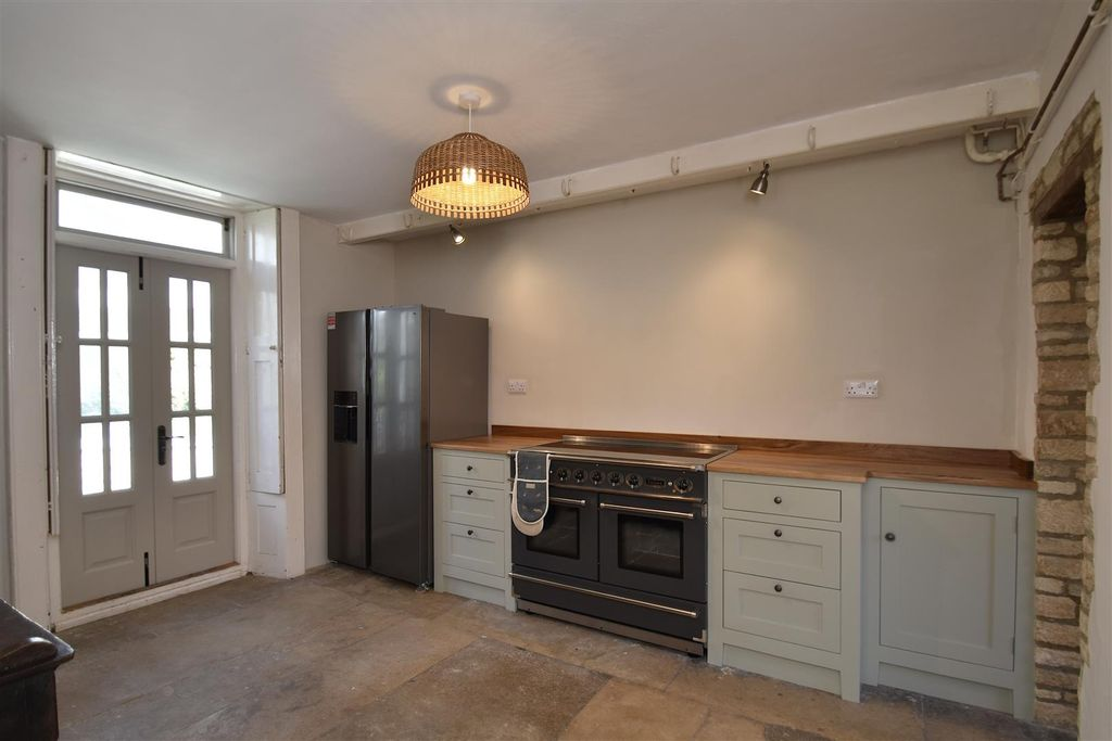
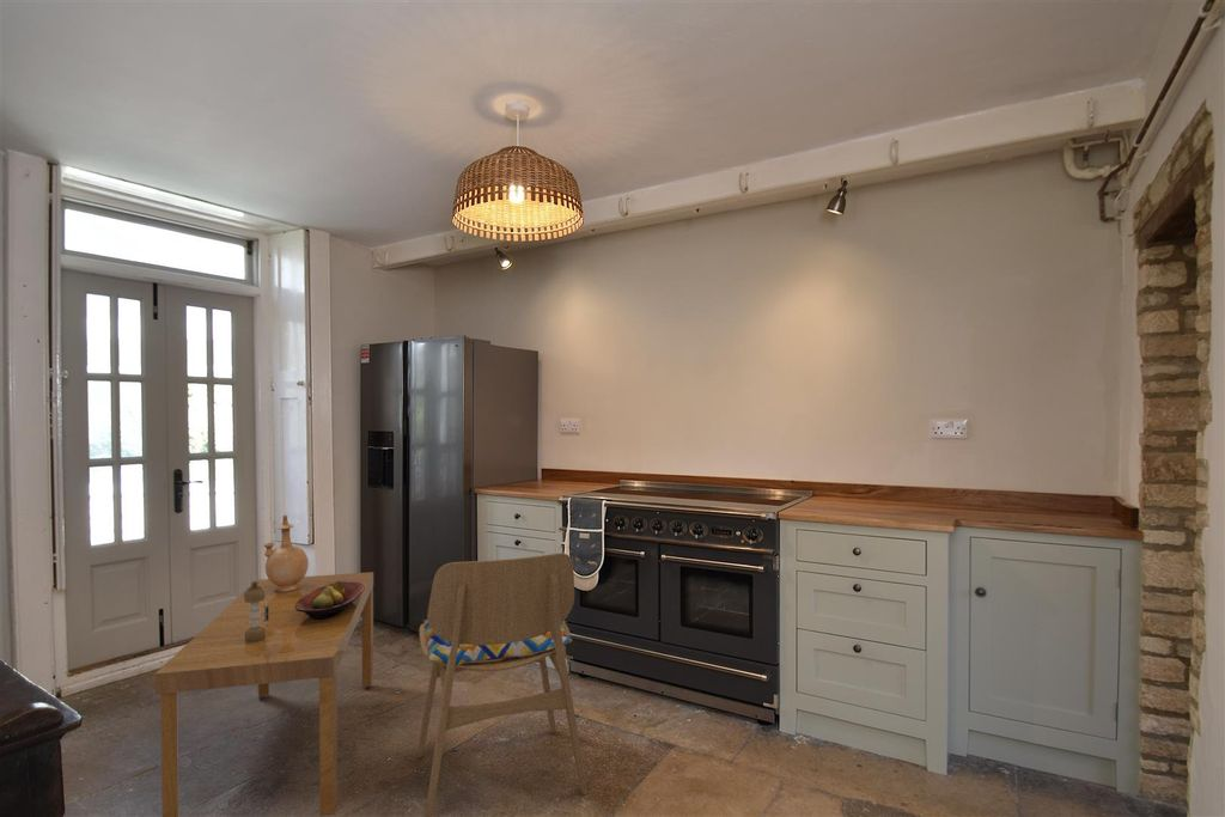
+ dining chair (498, 657)
+ vase (286, 551)
+ fruit bowl (331, 596)
+ dining table (290, 677)
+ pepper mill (256, 610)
